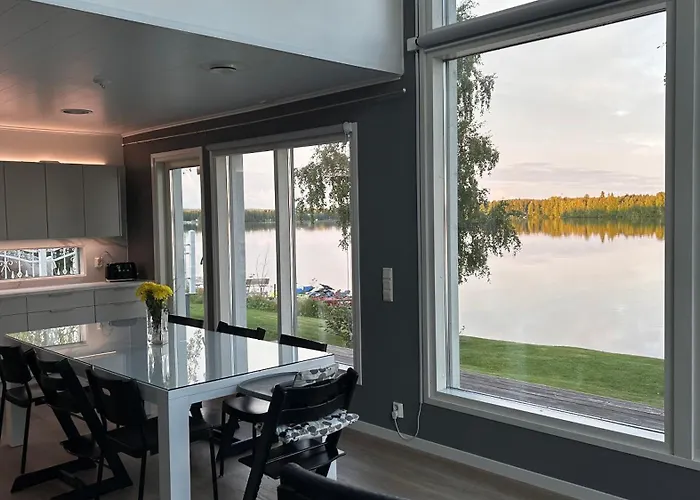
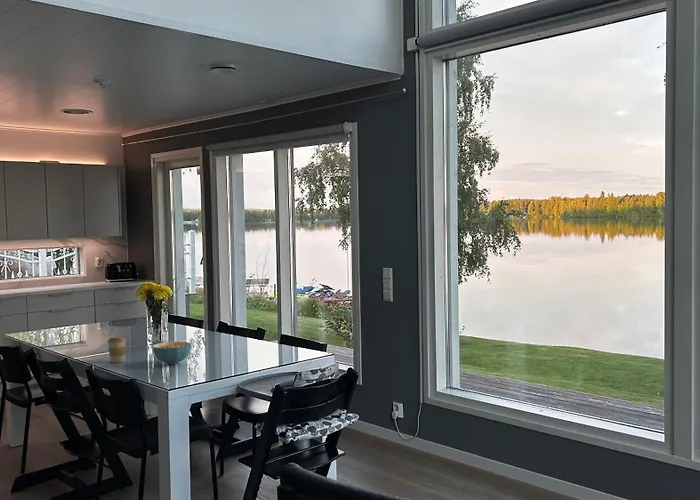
+ cereal bowl (172, 354)
+ coffee cup (117, 349)
